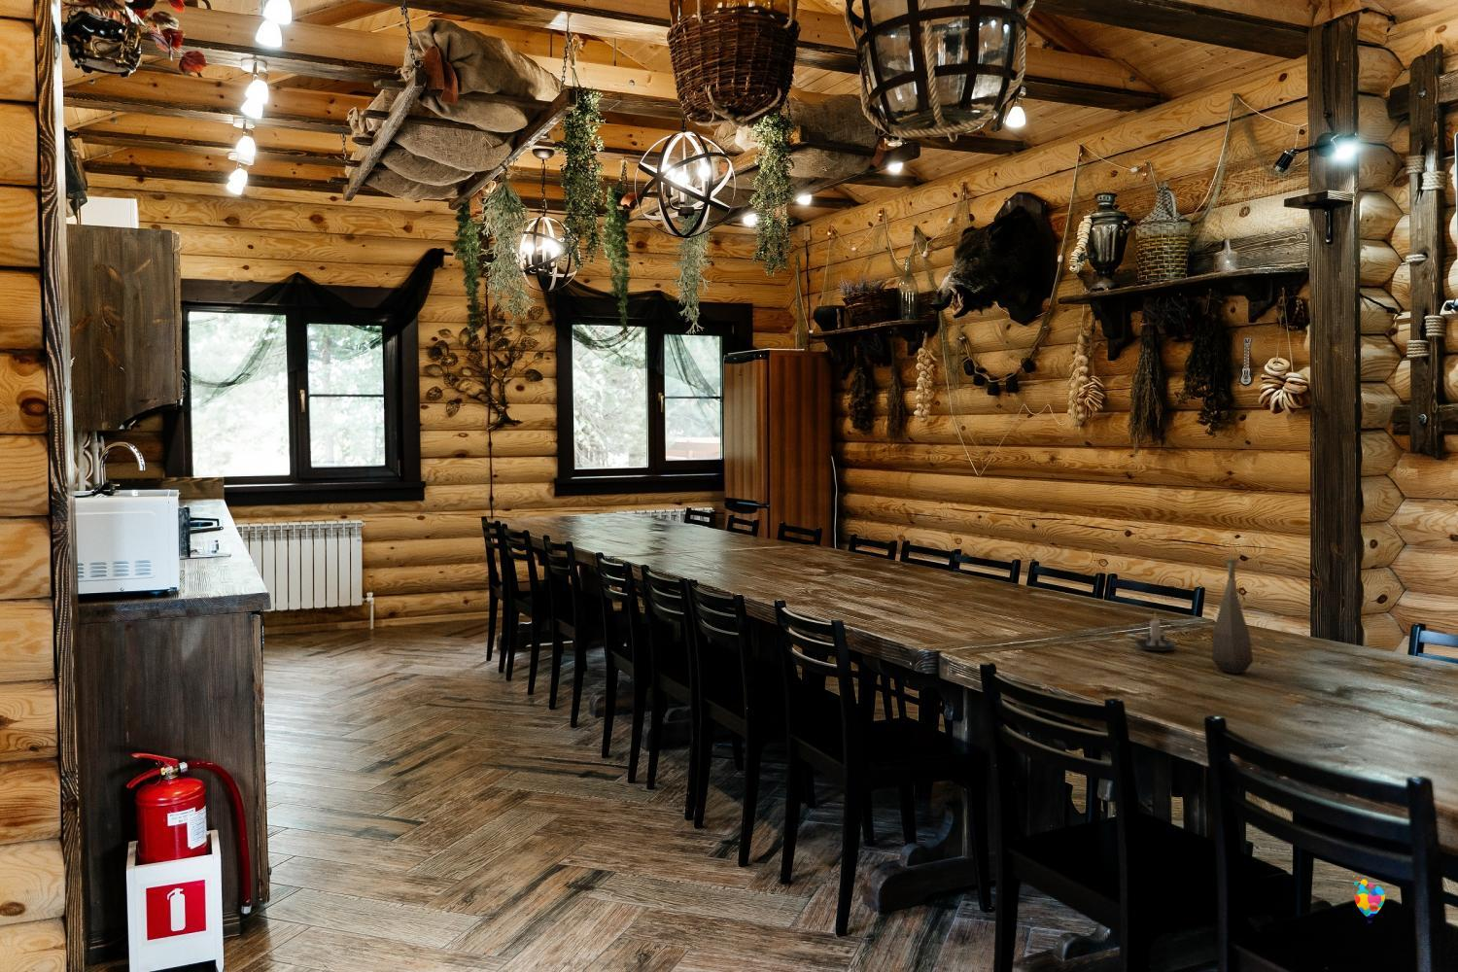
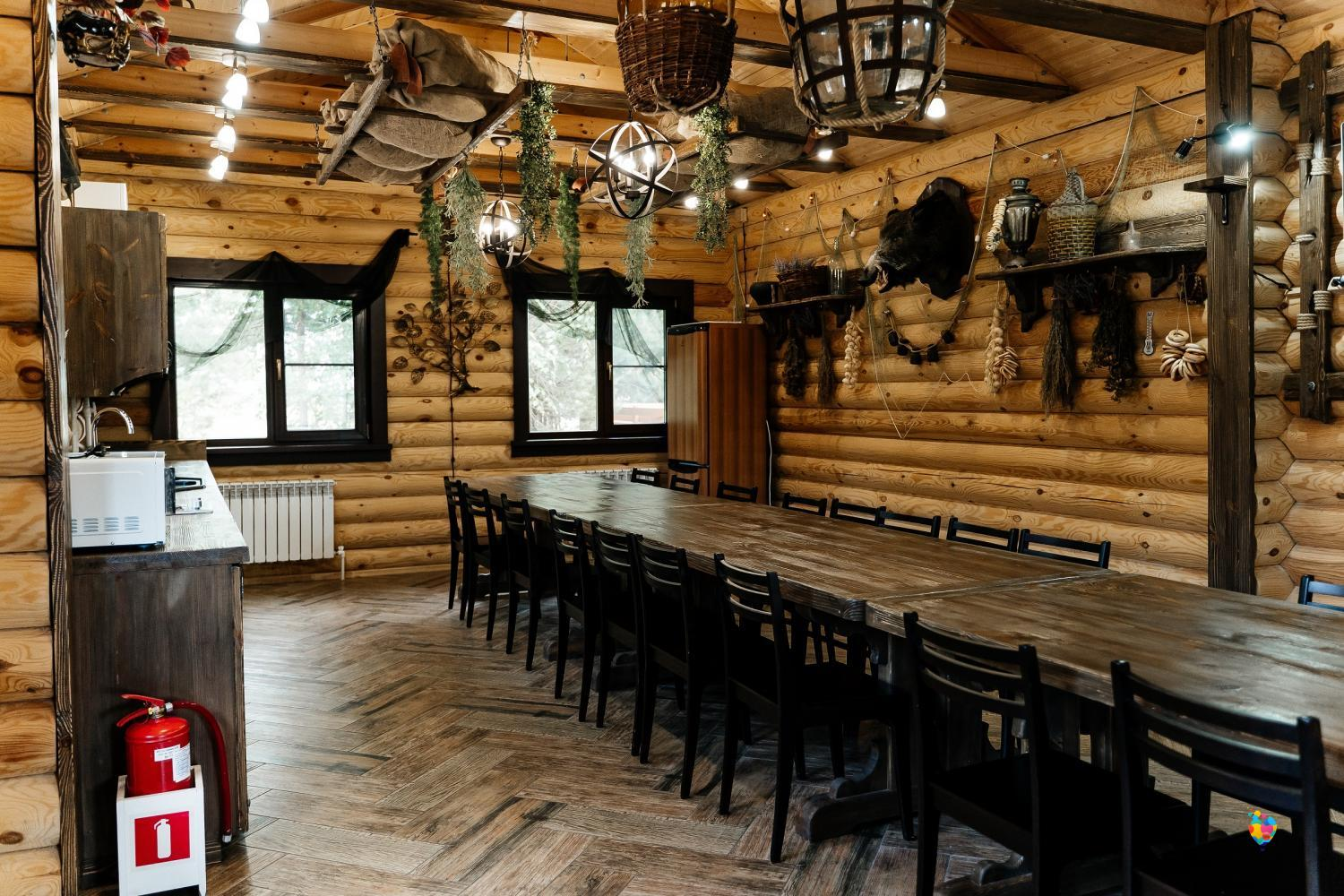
- candle (1155, 630)
- bottle (1229, 614)
